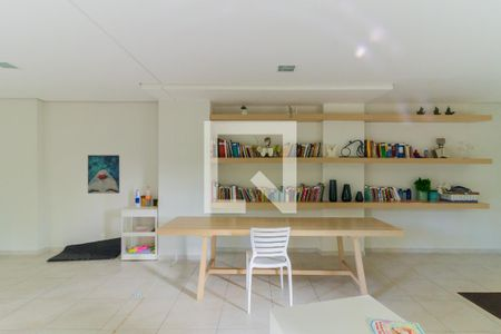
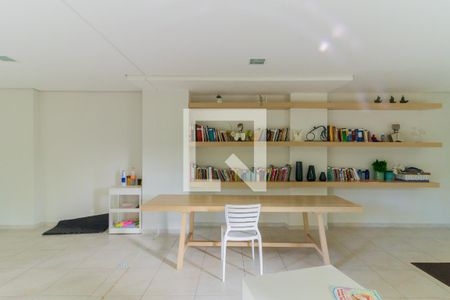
- wall art (104, 174)
